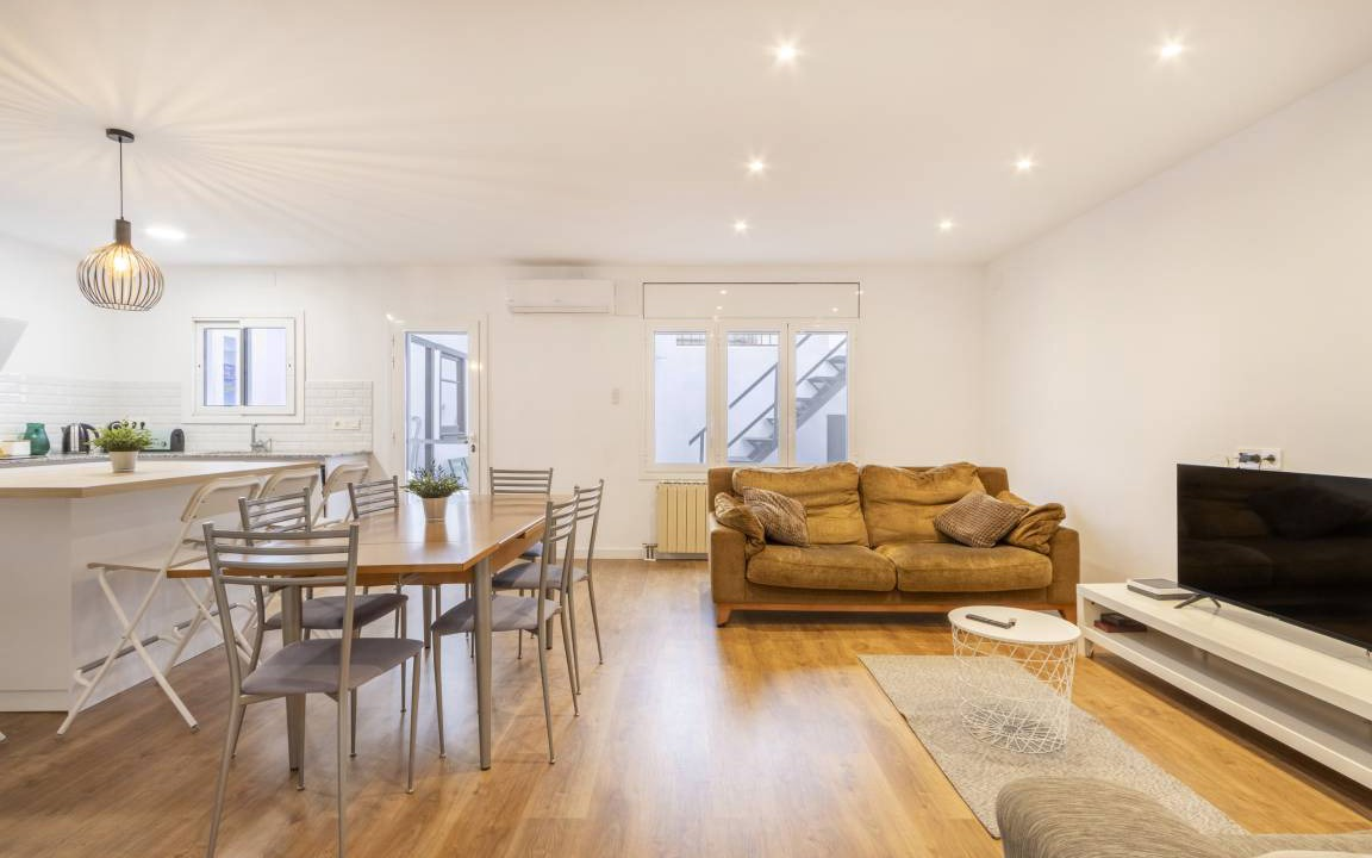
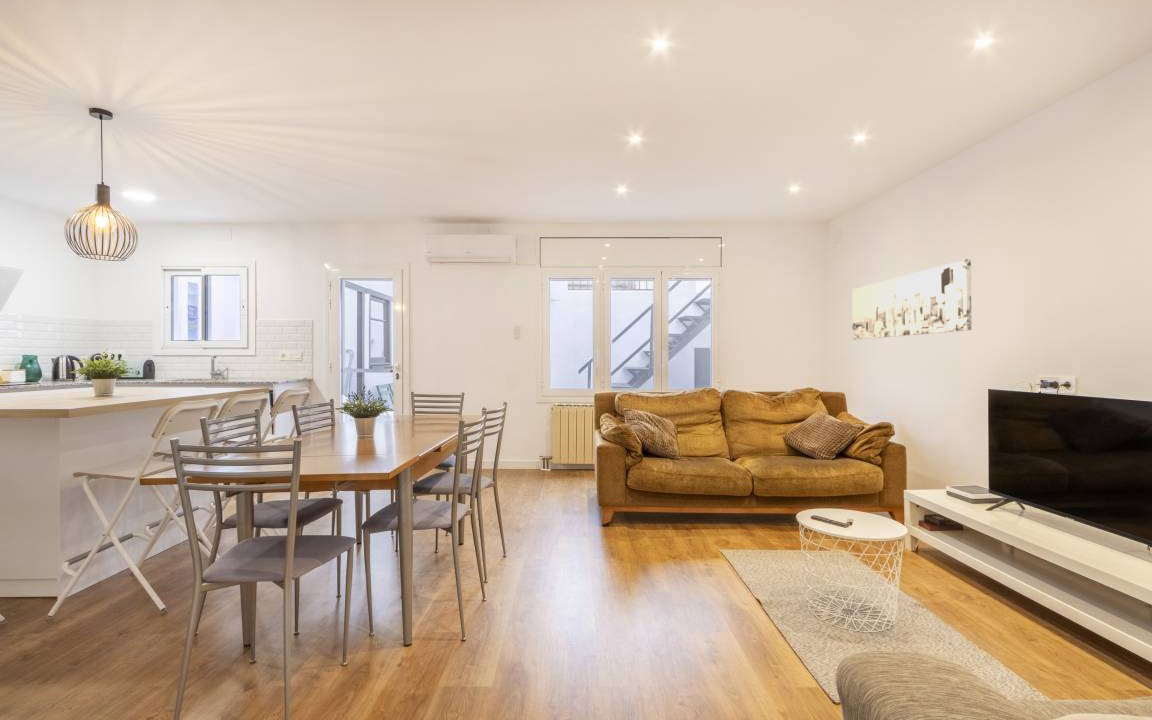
+ wall art (901, 306)
